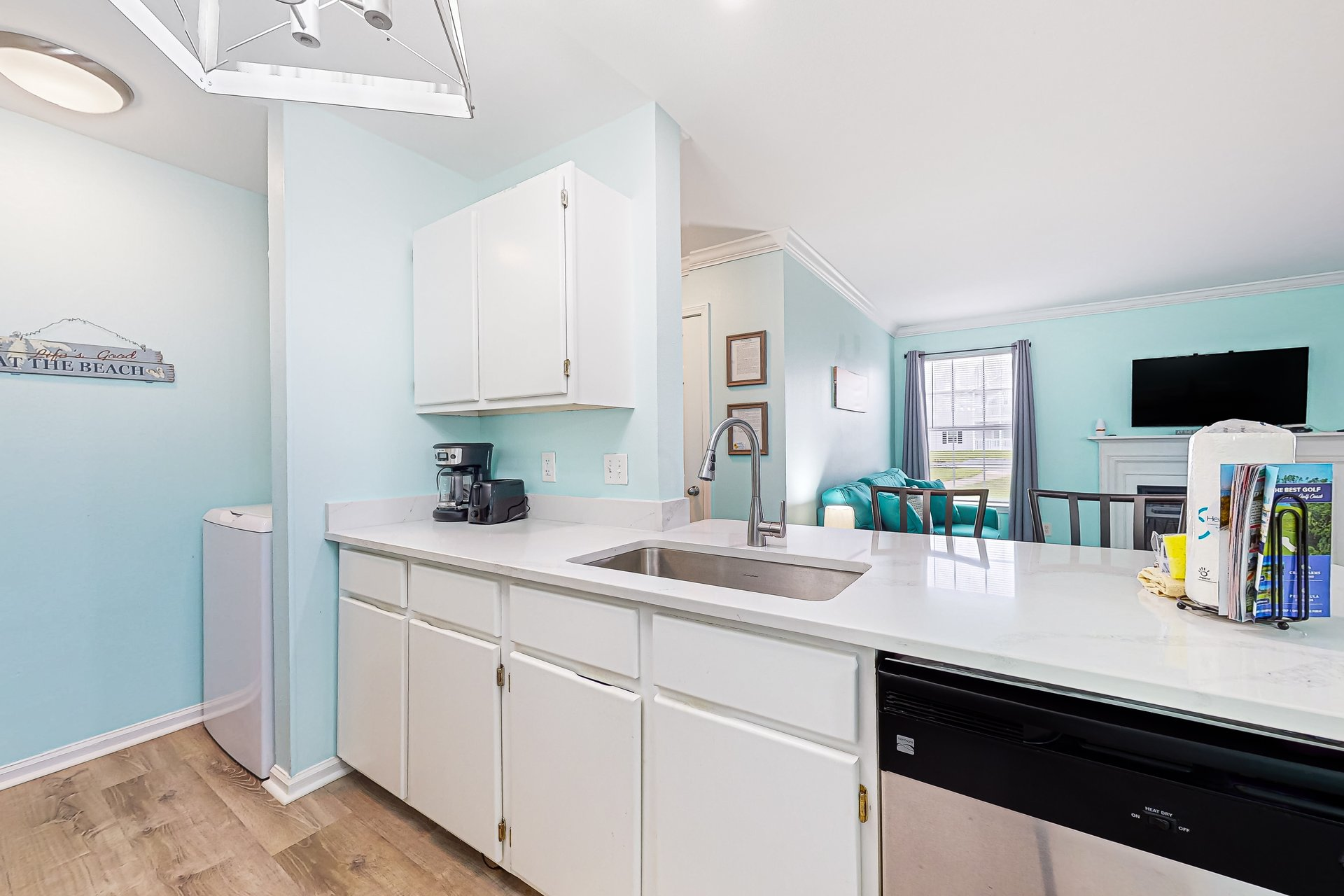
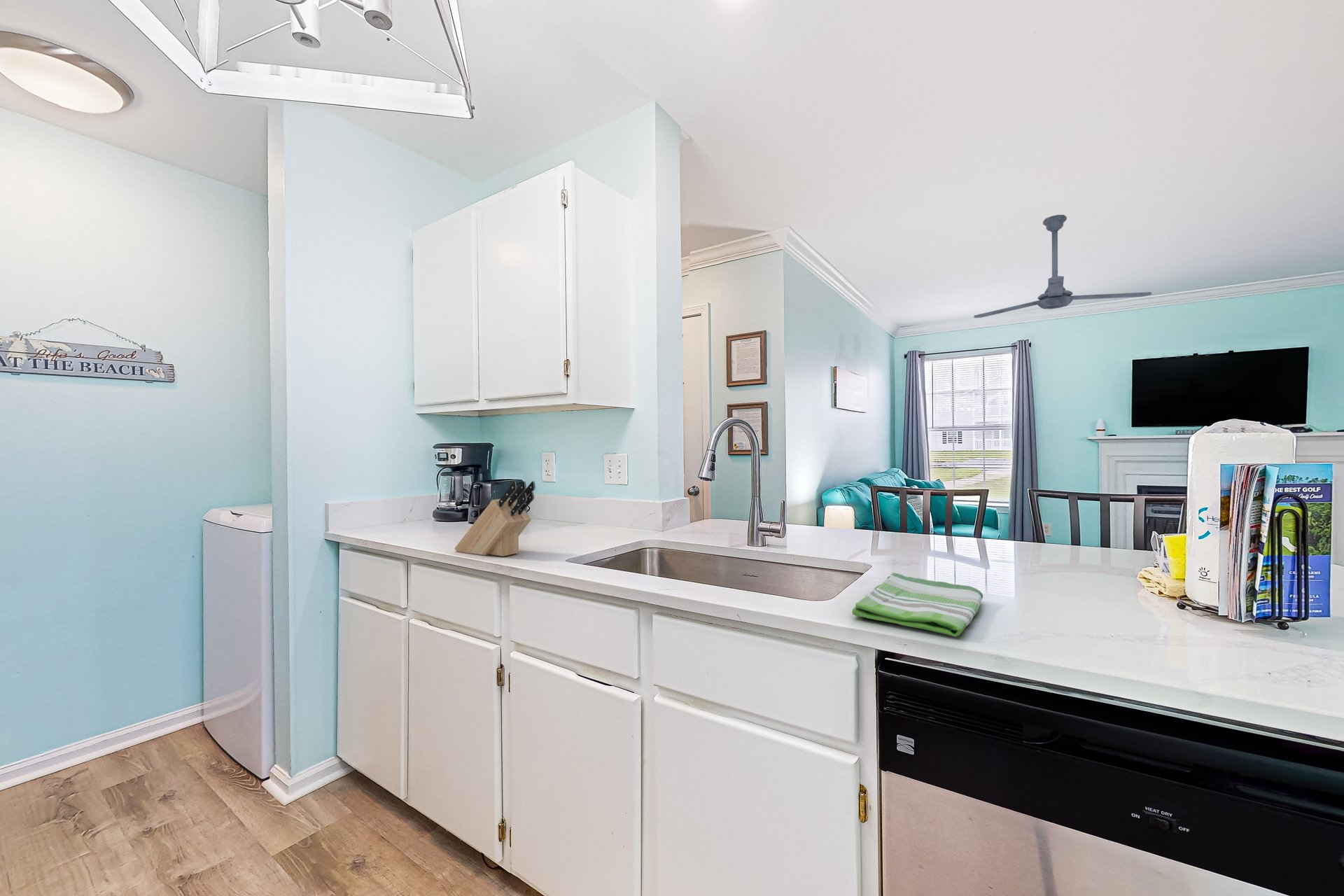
+ knife block (497, 516)
+ ceiling fan (1055, 256)
+ dish towel (920, 600)
